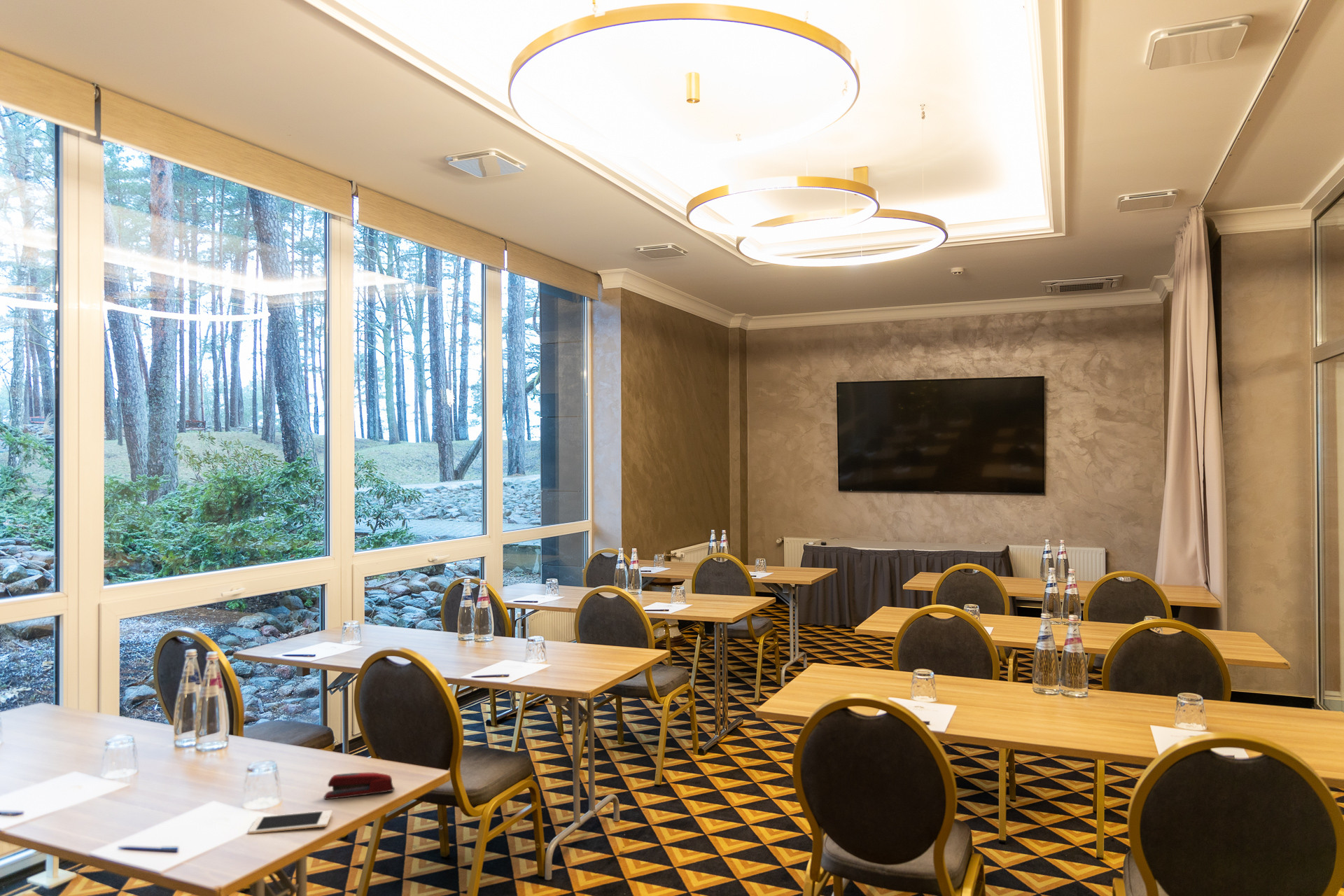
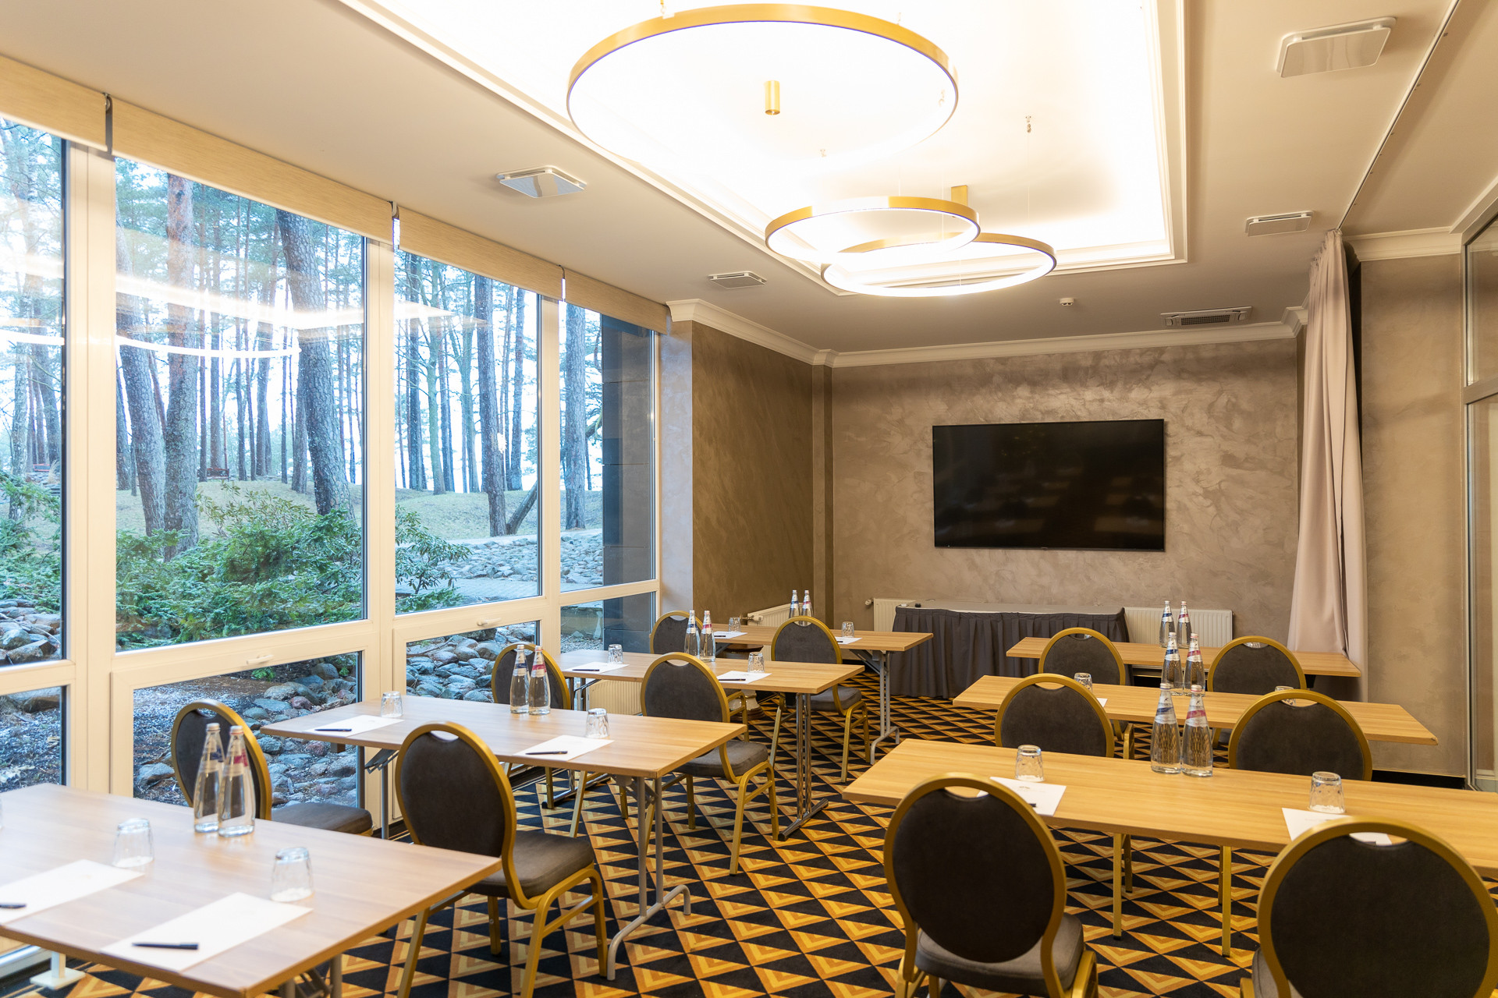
- cell phone (291, 822)
- stapler (360, 783)
